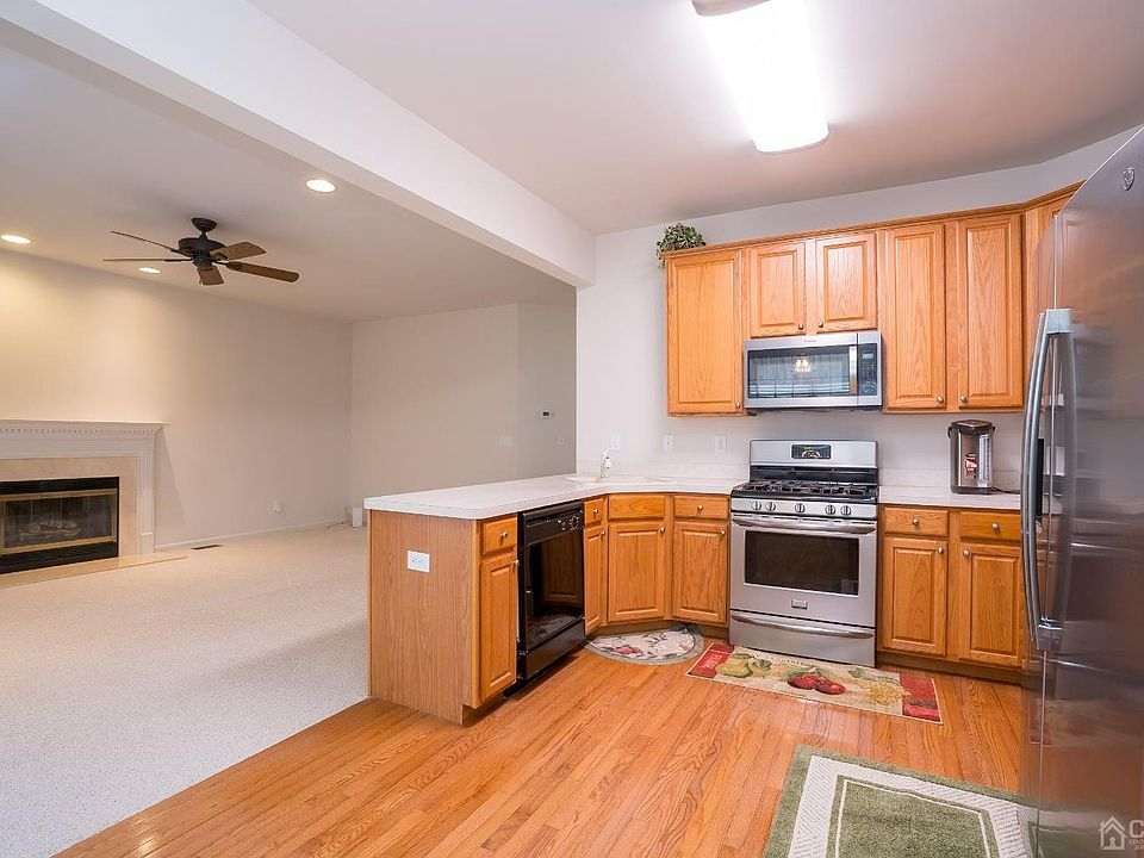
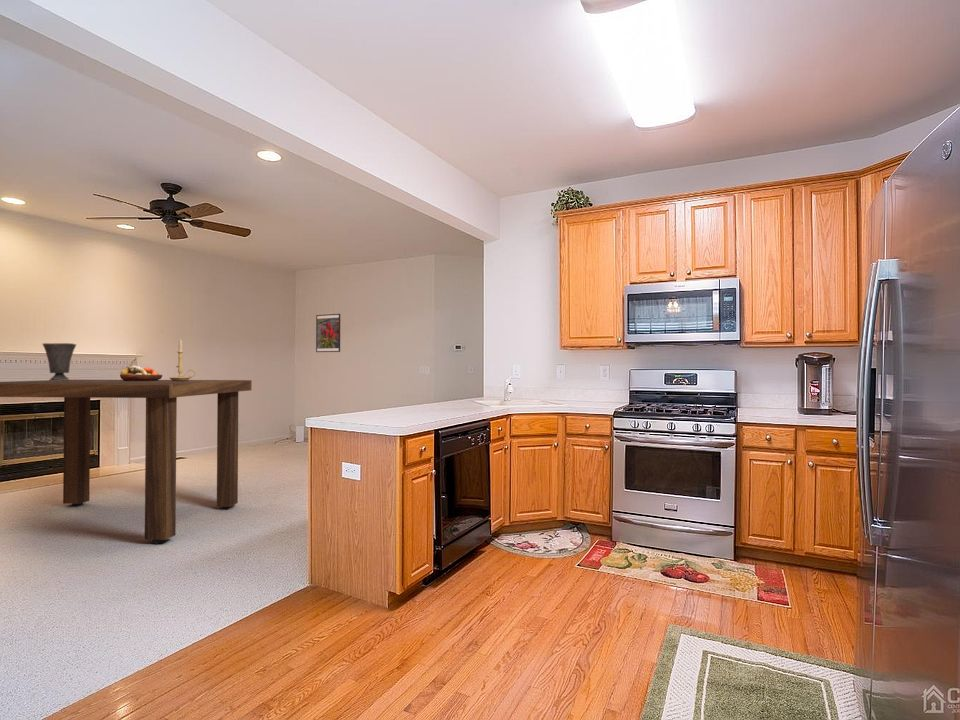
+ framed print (328, 333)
+ candle holder (181, 358)
+ dining table (89, 451)
+ fruit bowl (141, 372)
+ vase (59, 361)
